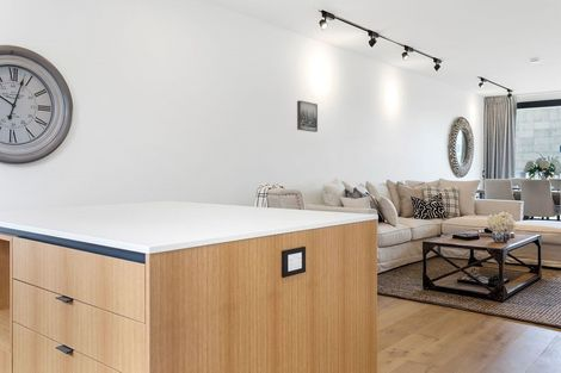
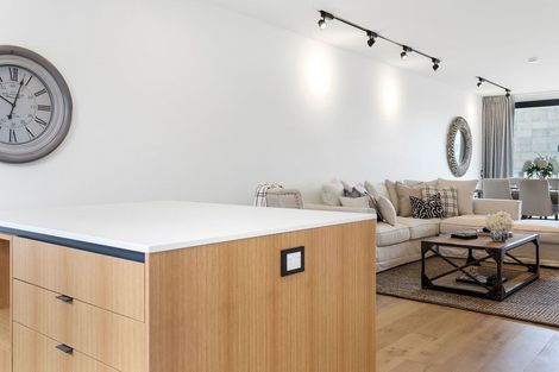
- wall art (307, 116)
